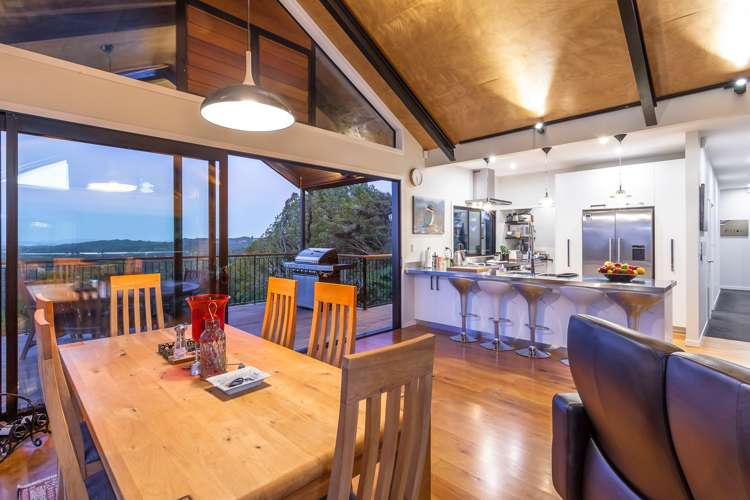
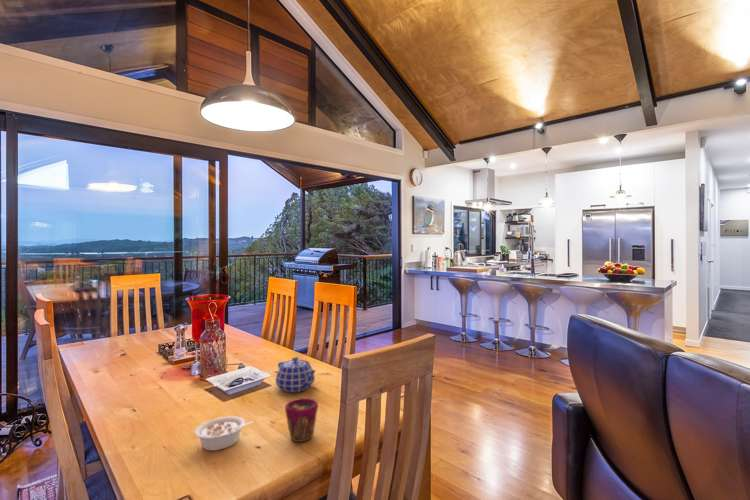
+ teapot (296, 373)
+ cup (302, 422)
+ legume (222, 432)
